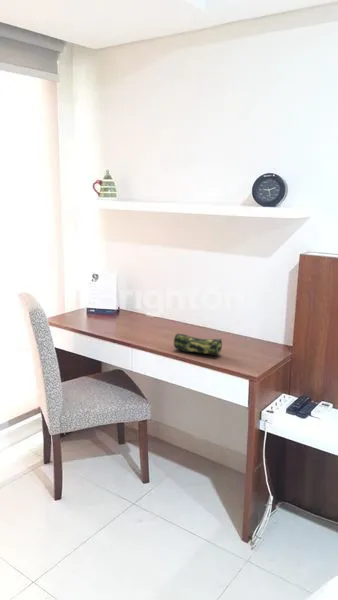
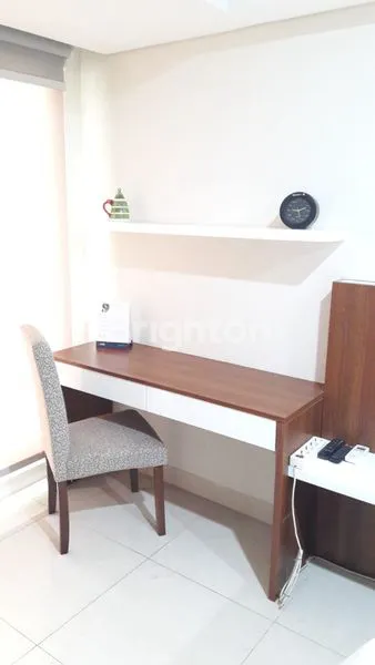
- pencil case (198, 344)
